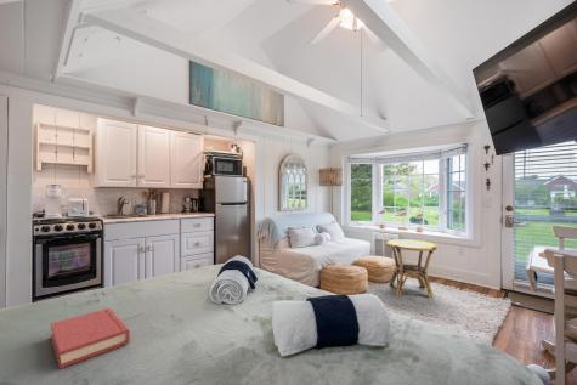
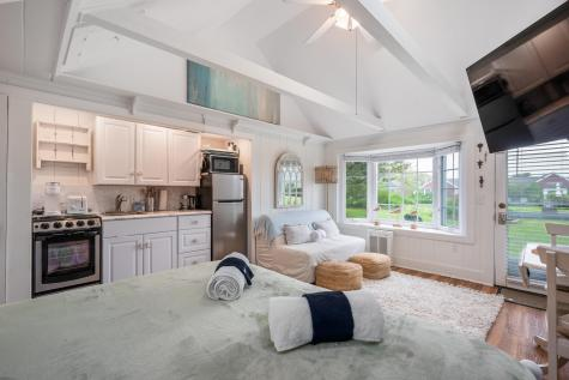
- hardback book (89, 333)
- side table (411, 266)
